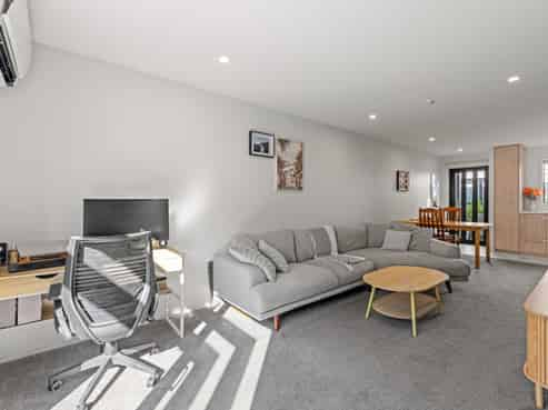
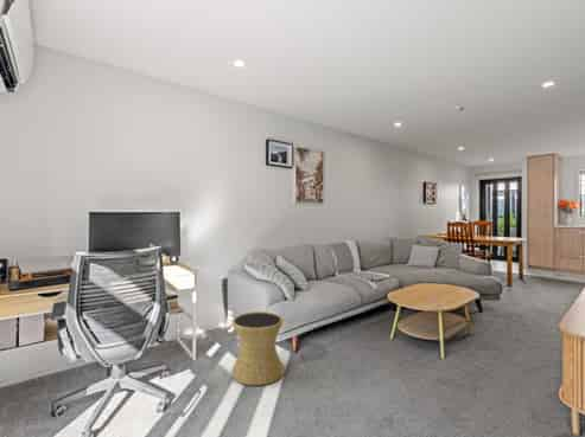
+ side table (257, 345)
